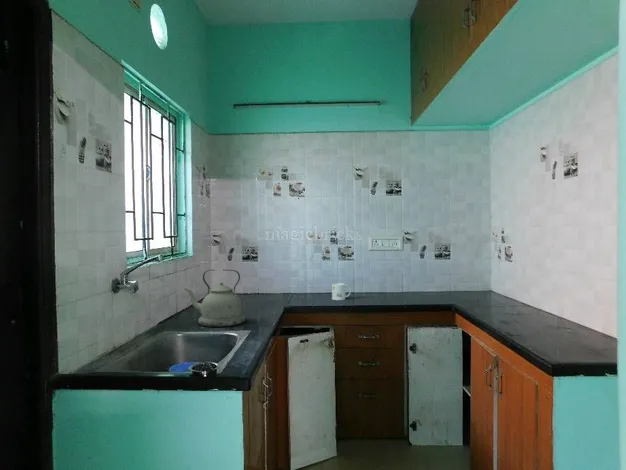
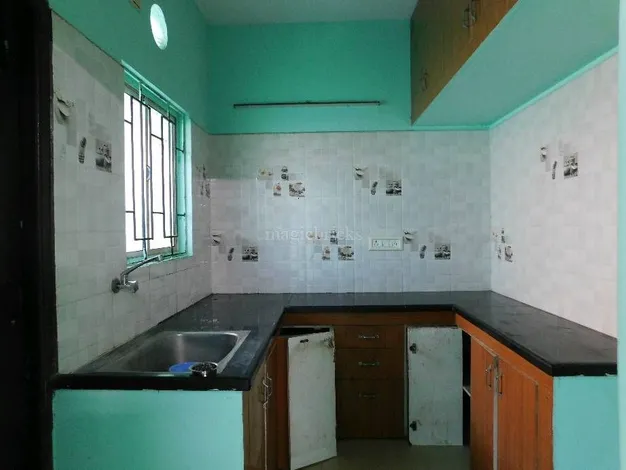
- kettle (218, 296)
- mug (341, 291)
